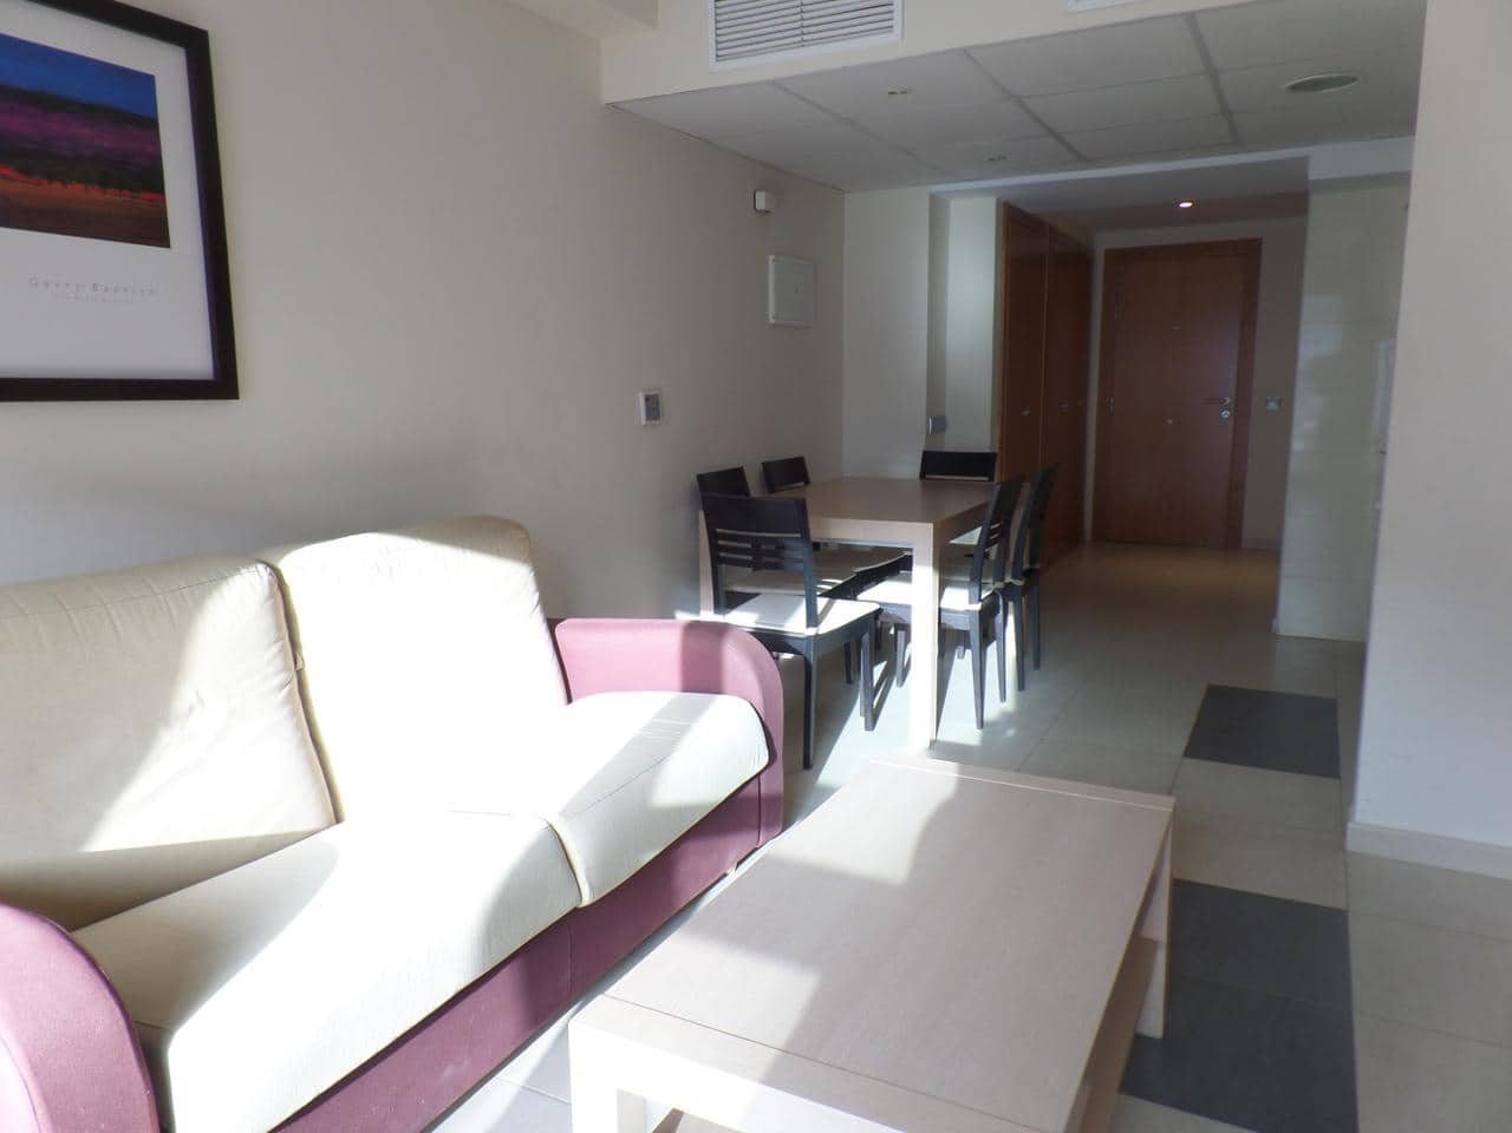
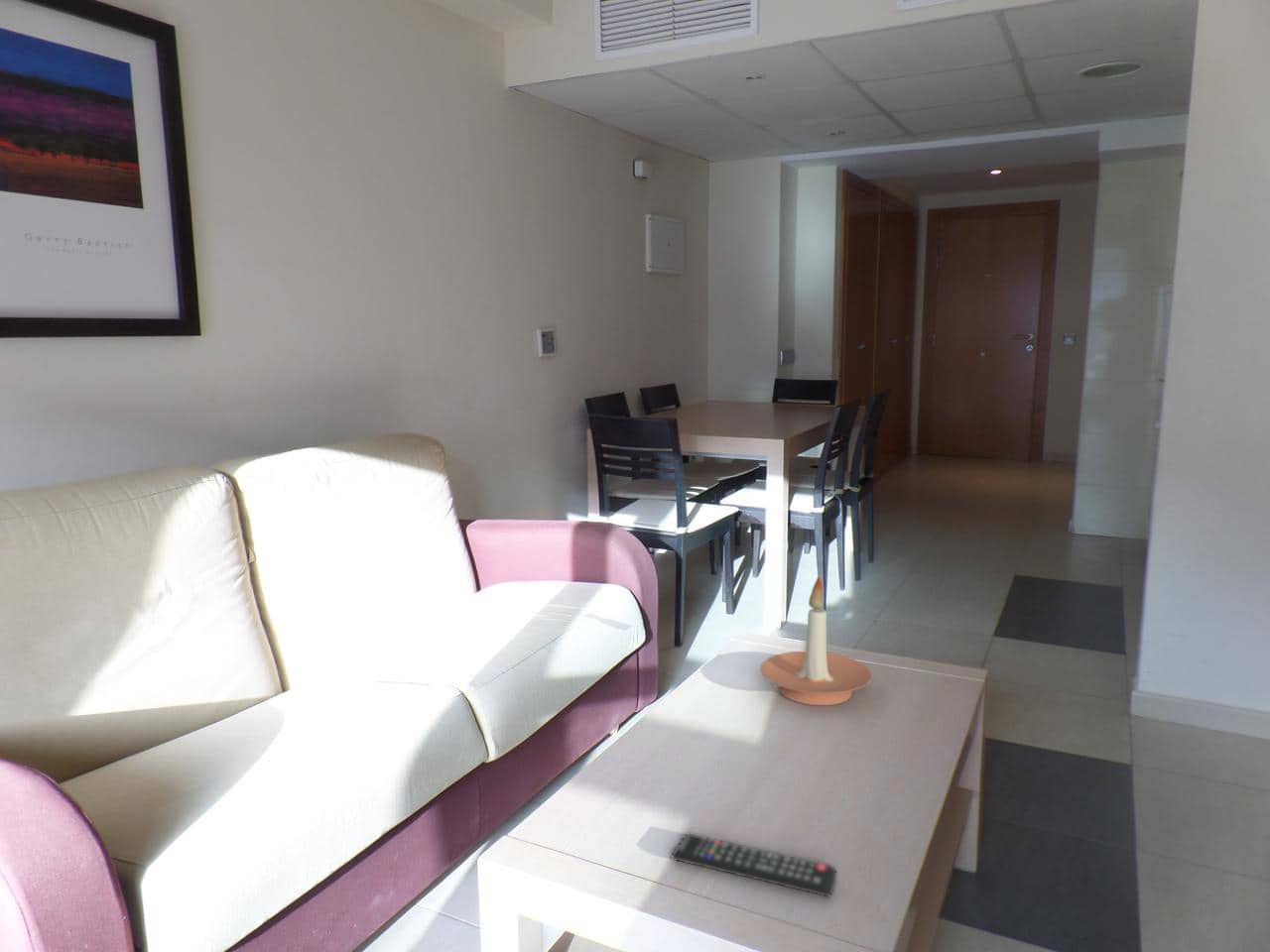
+ remote control (752, 865)
+ candle holder (817, 634)
